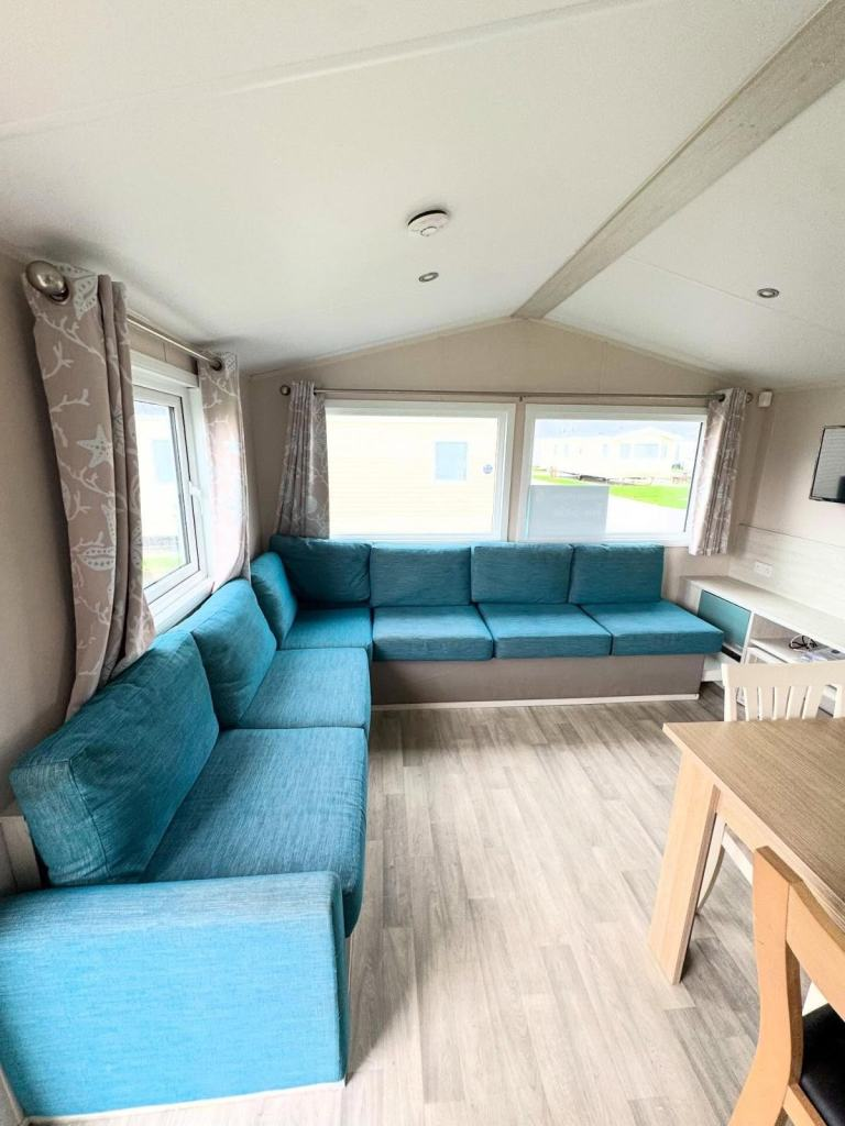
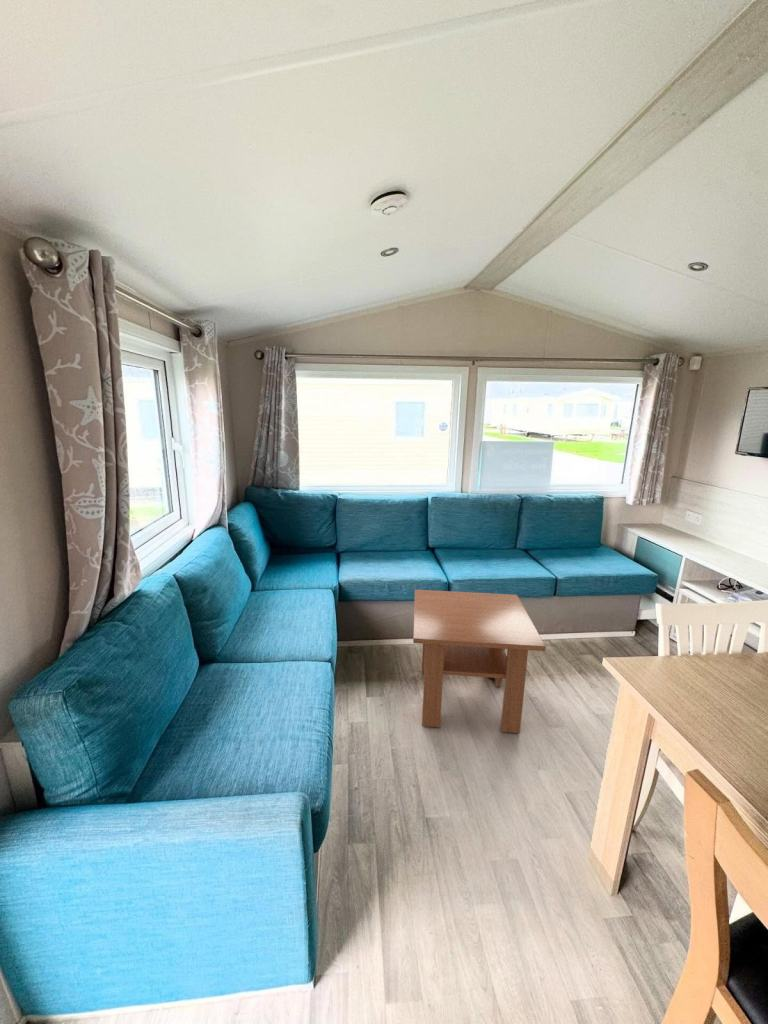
+ coffee table (468, 657)
